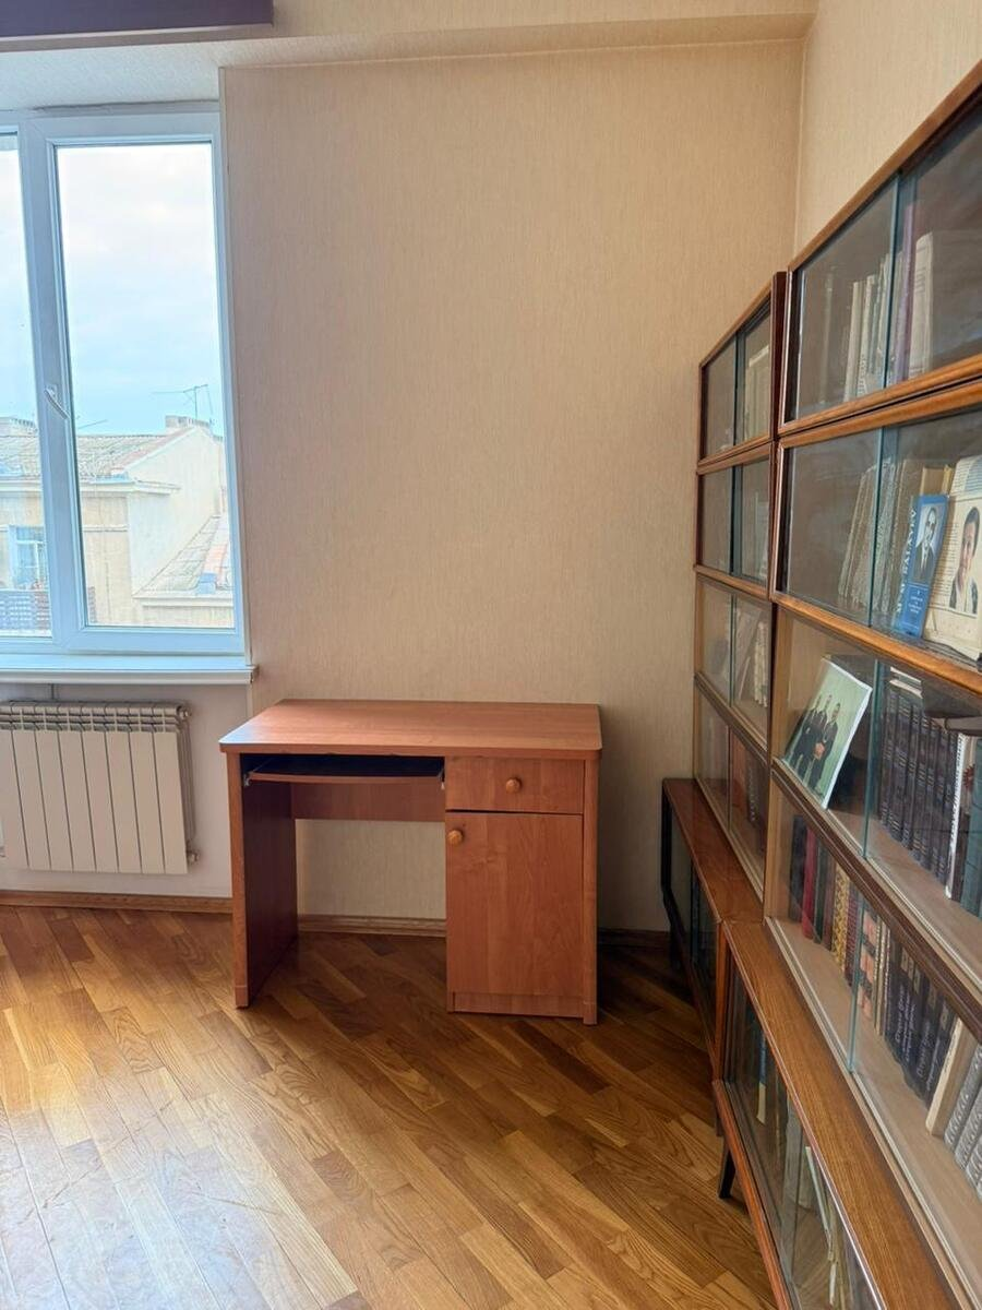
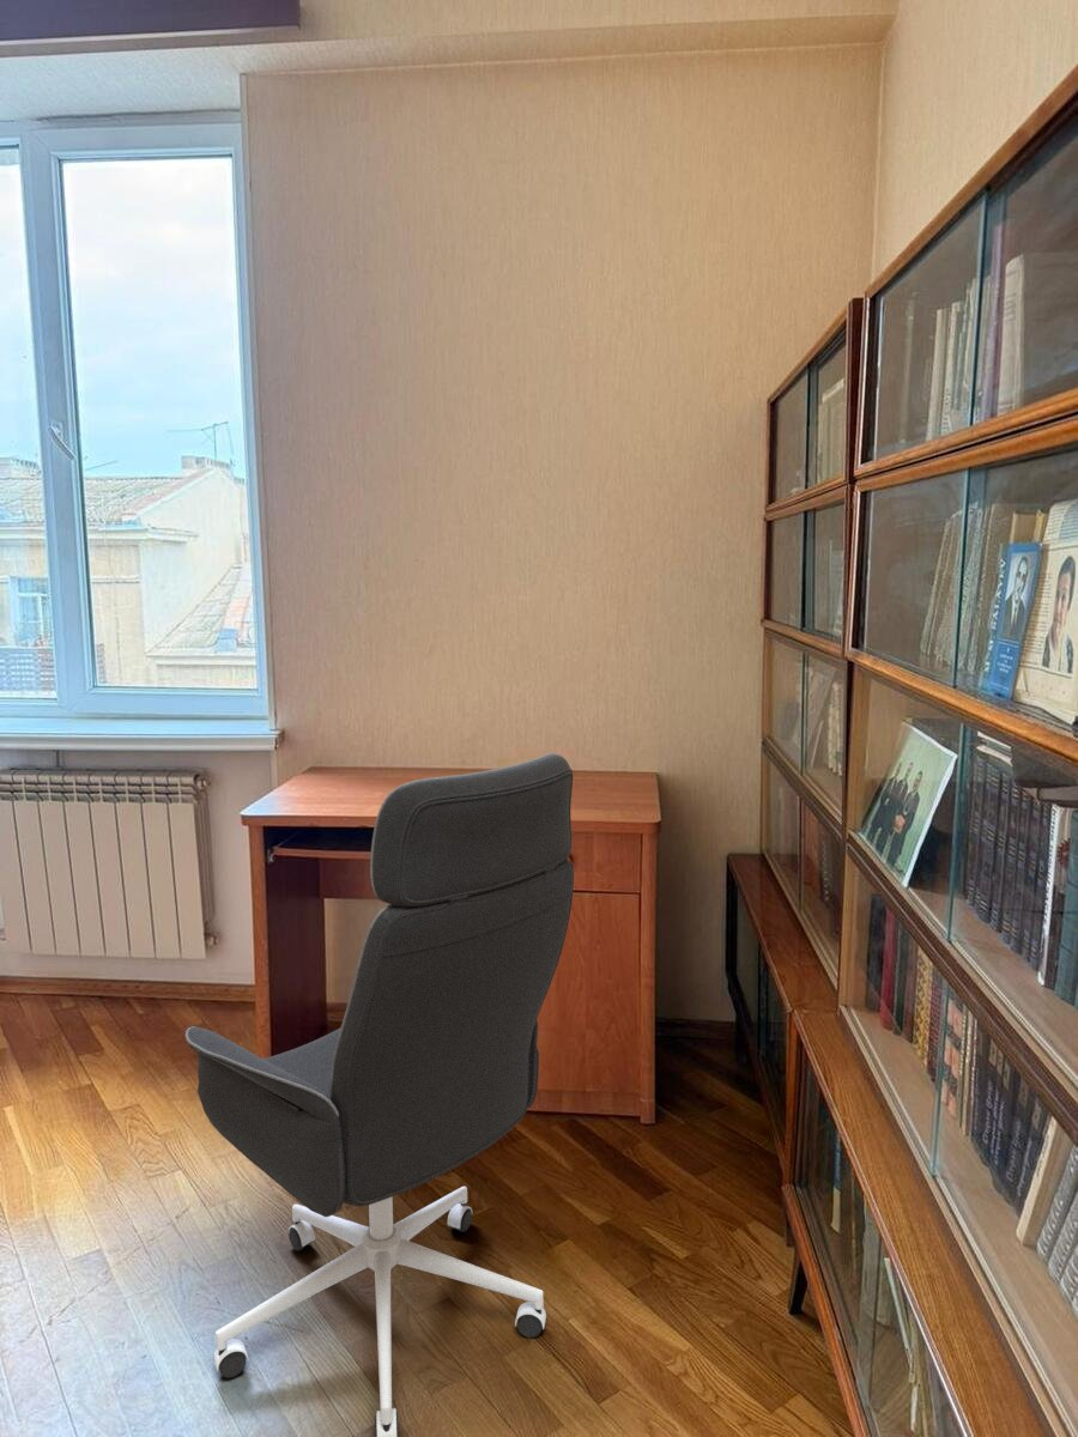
+ office chair (387, 1048)
